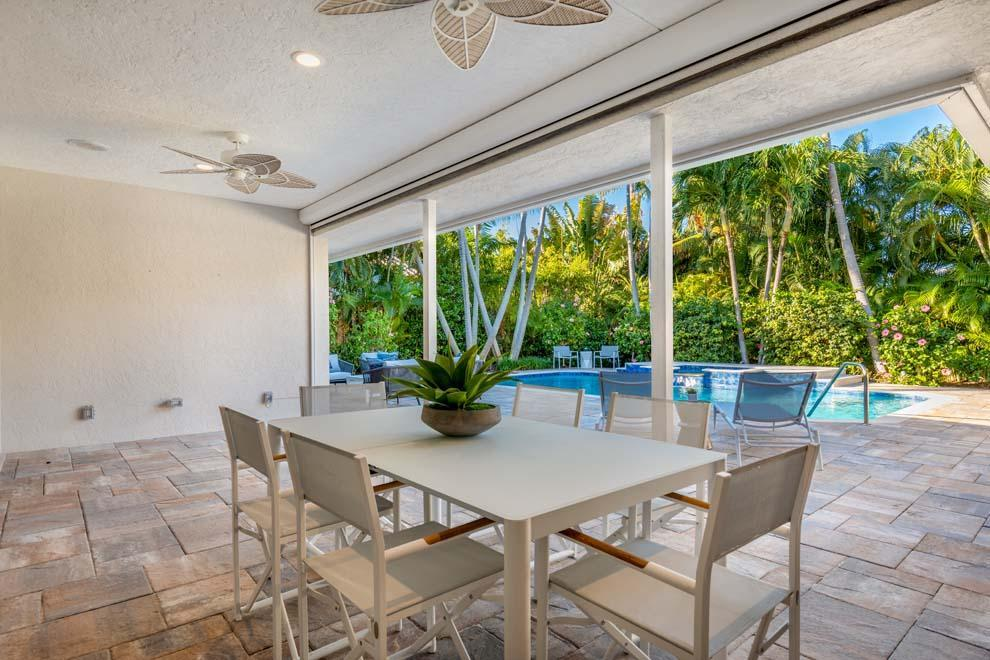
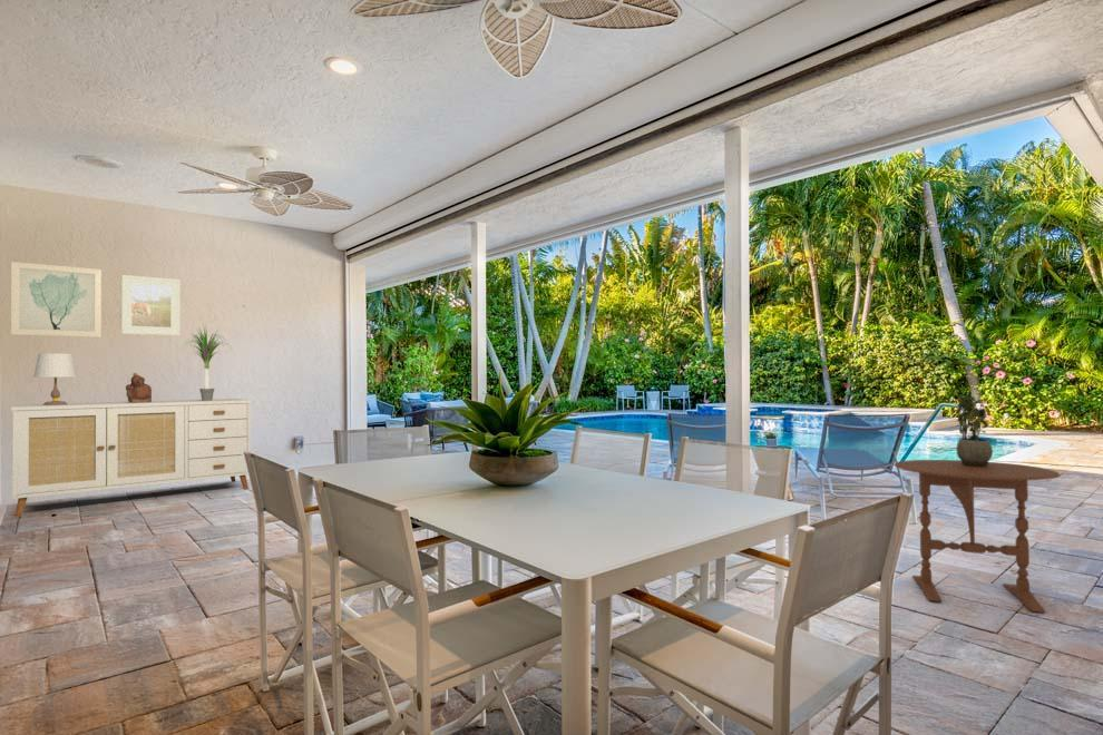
+ wall art (57, 301)
+ table lamp (55, 379)
+ potted plant (975, 429)
+ sideboard (139, 449)
+ potted plant (206, 361)
+ table (973, 530)
+ ceramic vessel (138, 386)
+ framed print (152, 305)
